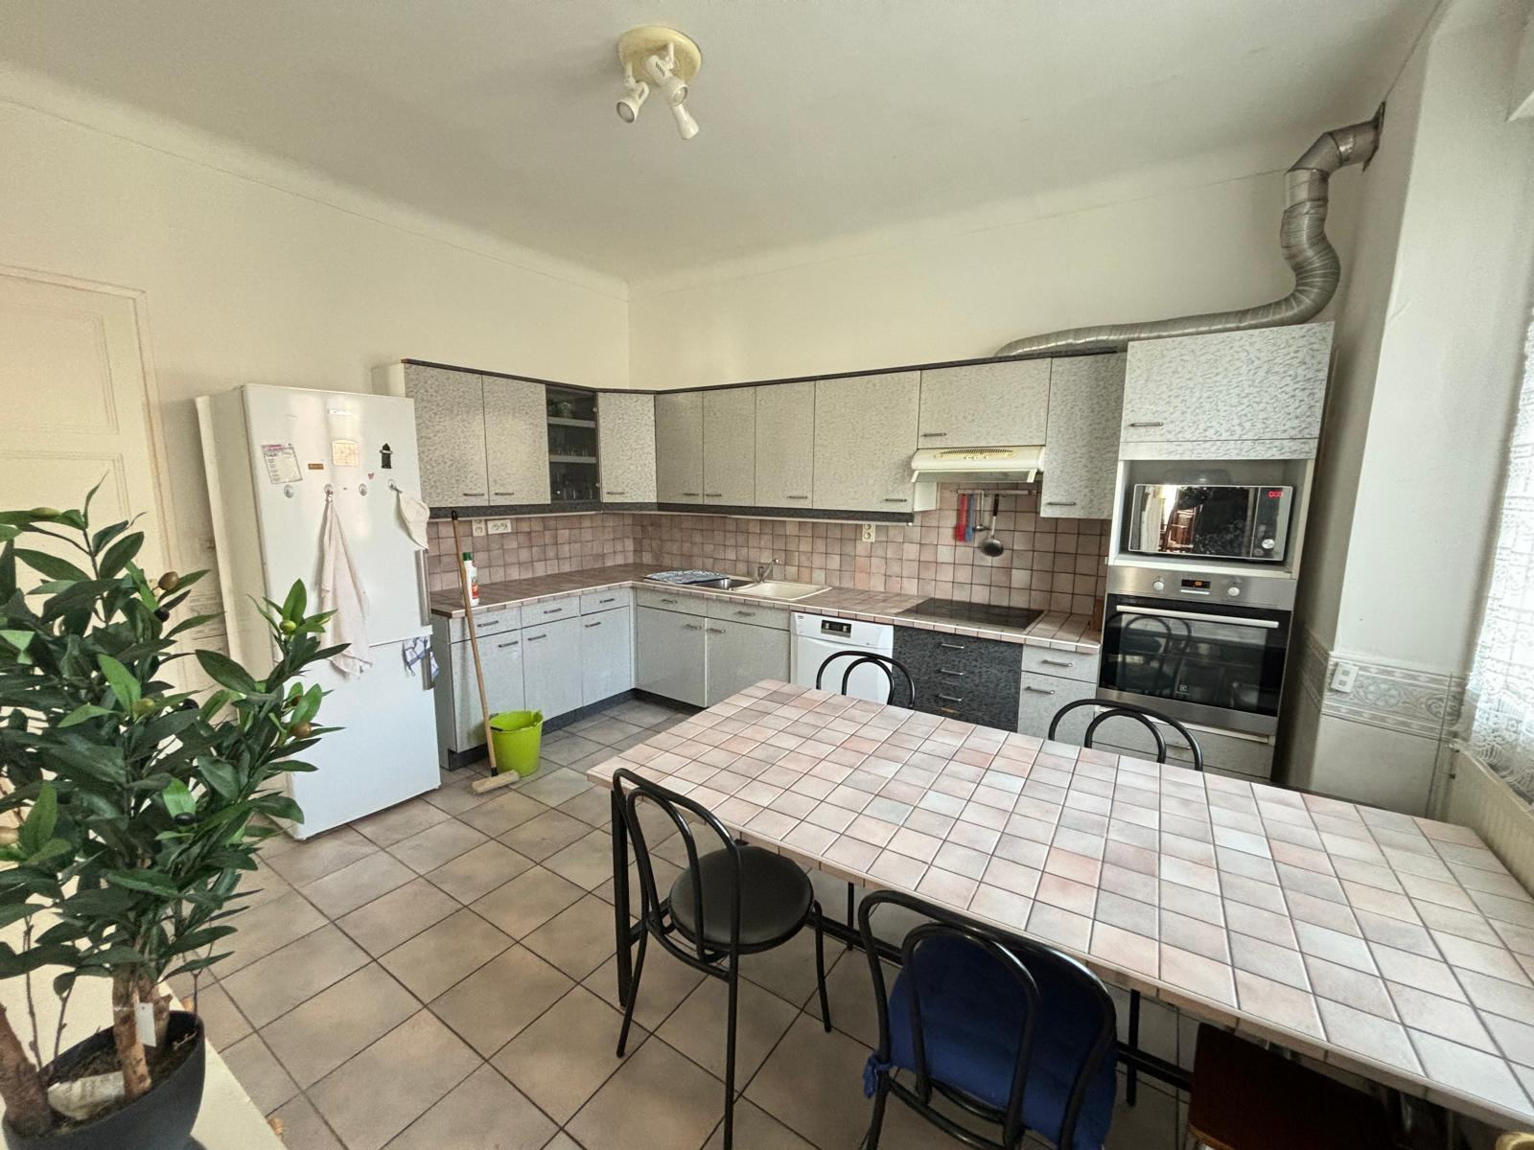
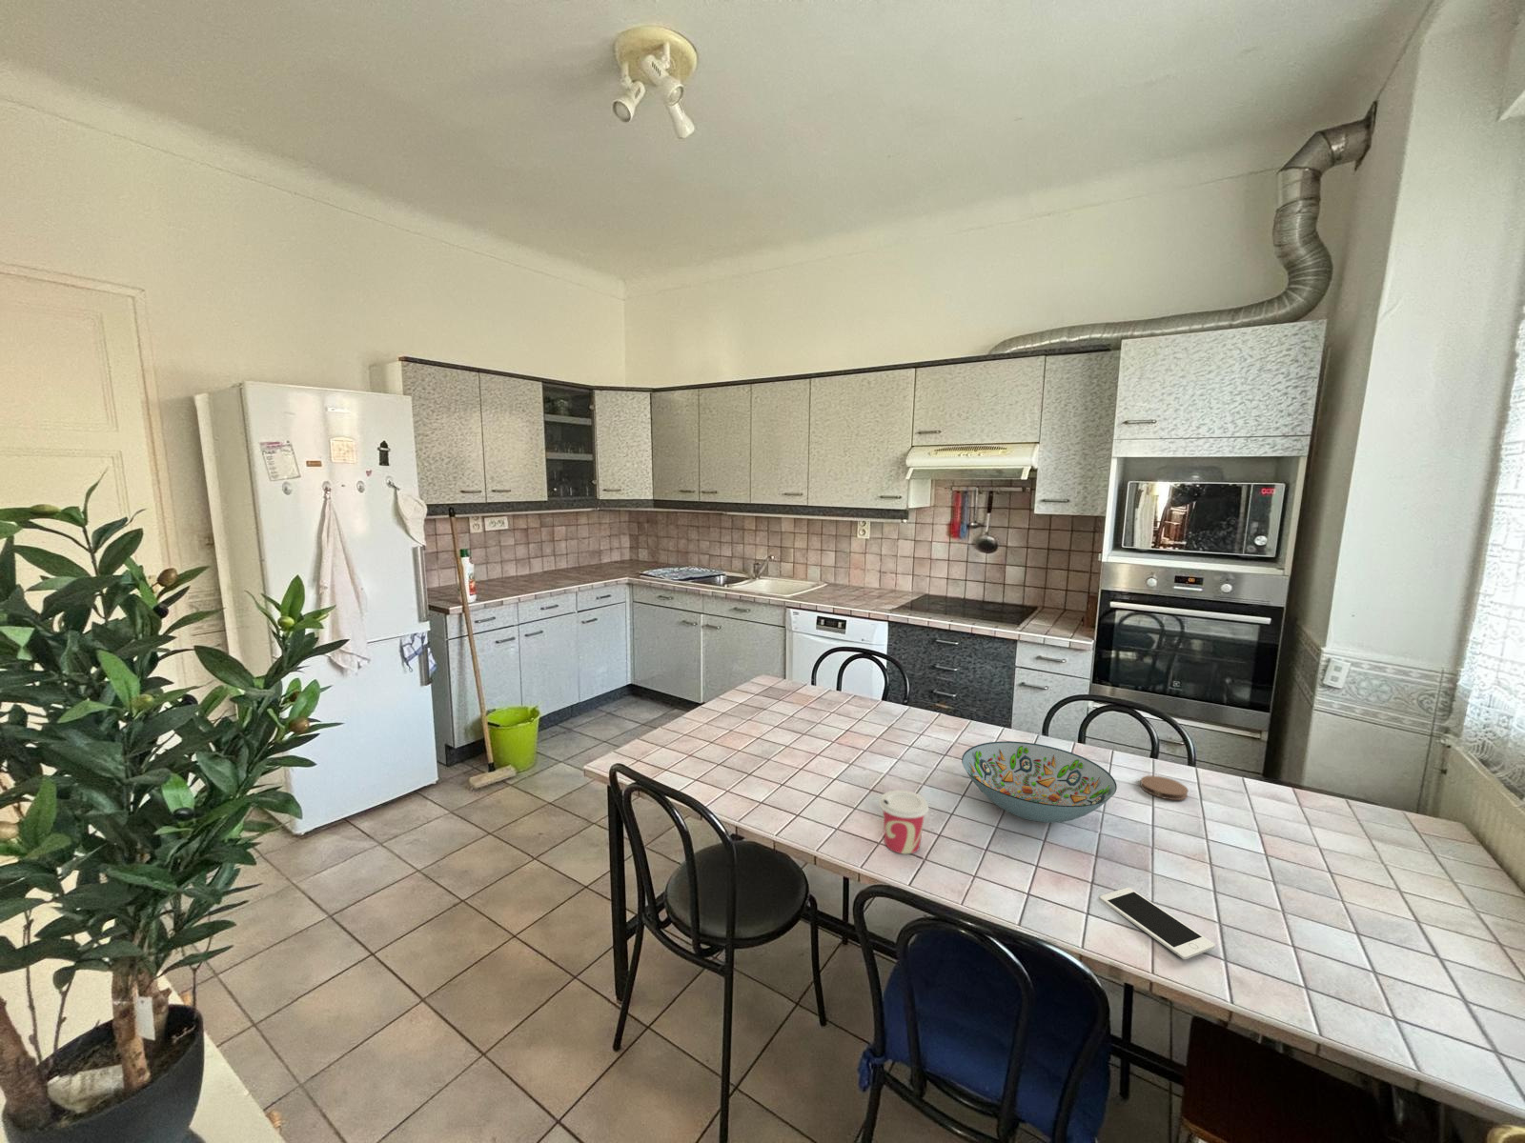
+ coaster (1162, 786)
+ cup (903, 822)
+ cell phone (1153, 920)
+ decorative bowl (1034, 790)
